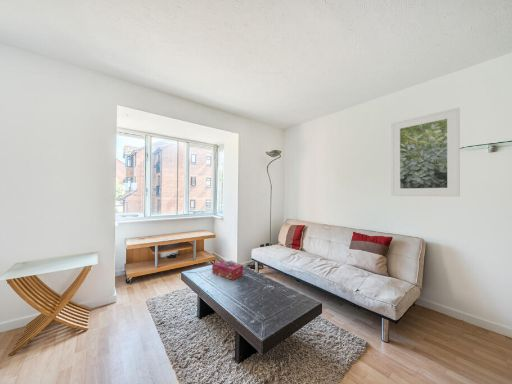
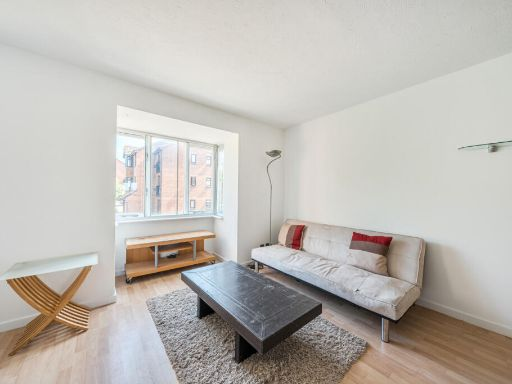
- tissue box (227, 269)
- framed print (422, 156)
